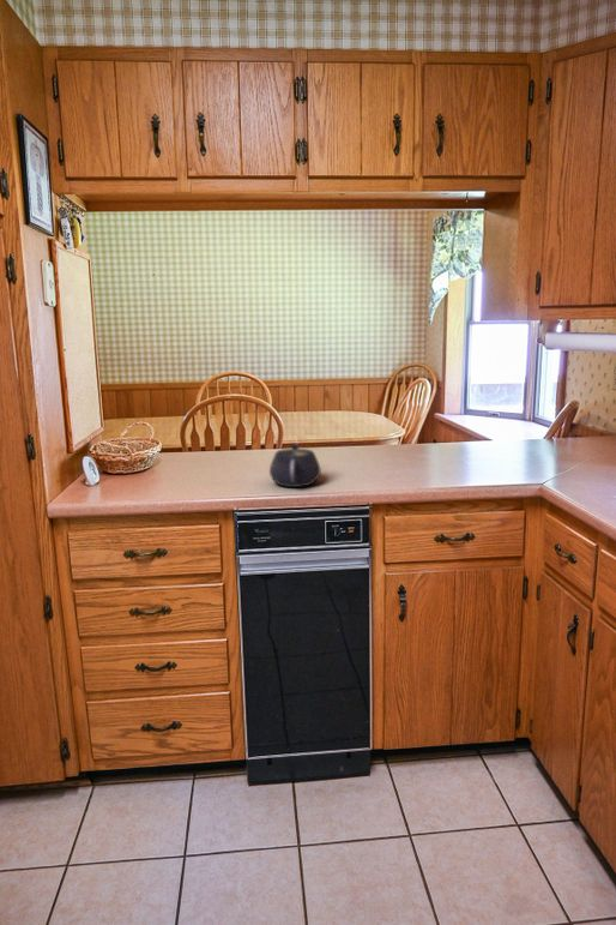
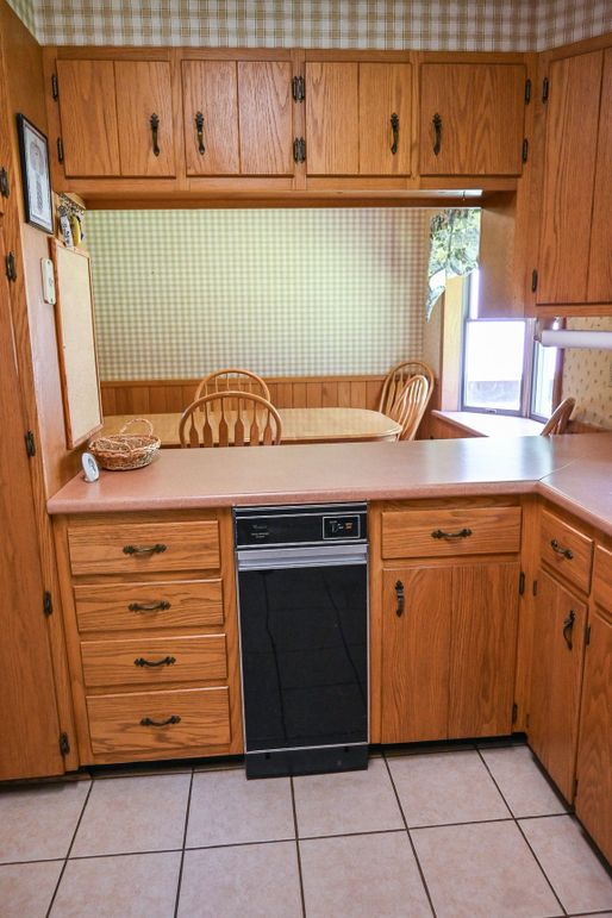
- teapot (295, 462)
